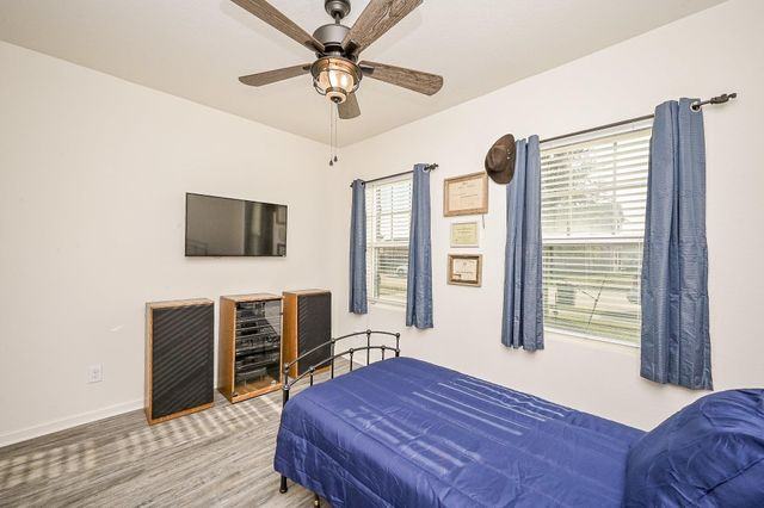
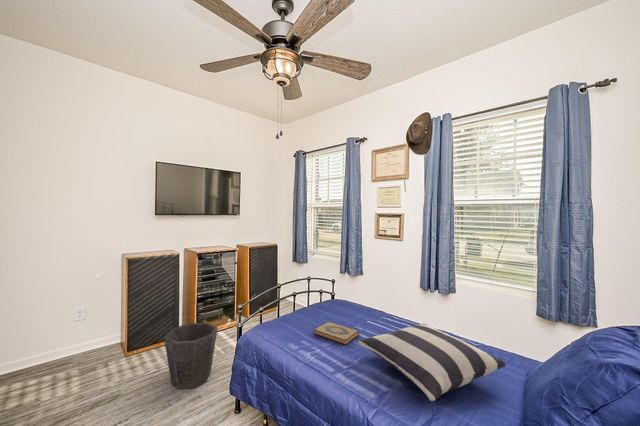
+ pillow (426, 354)
+ waste bin (191, 355)
+ hardback book (336, 332)
